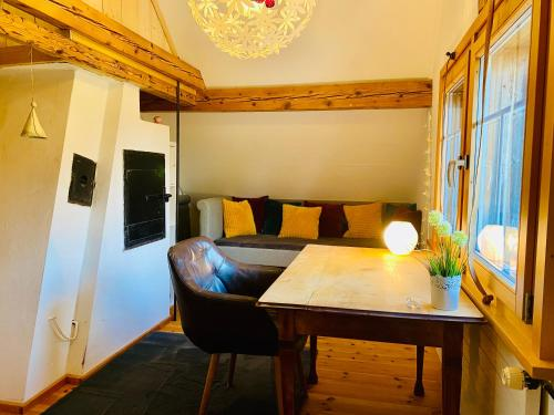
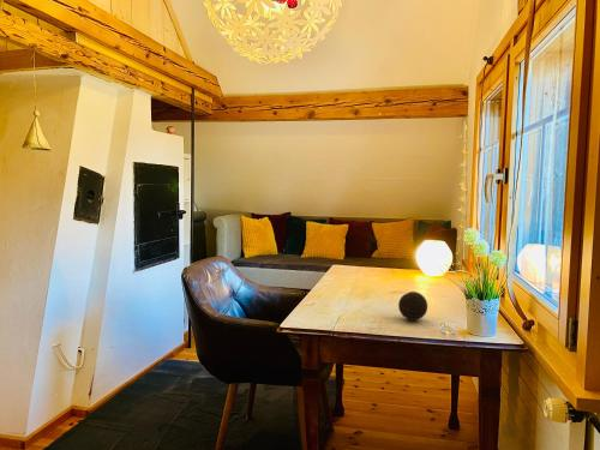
+ decorative ball (413, 305)
